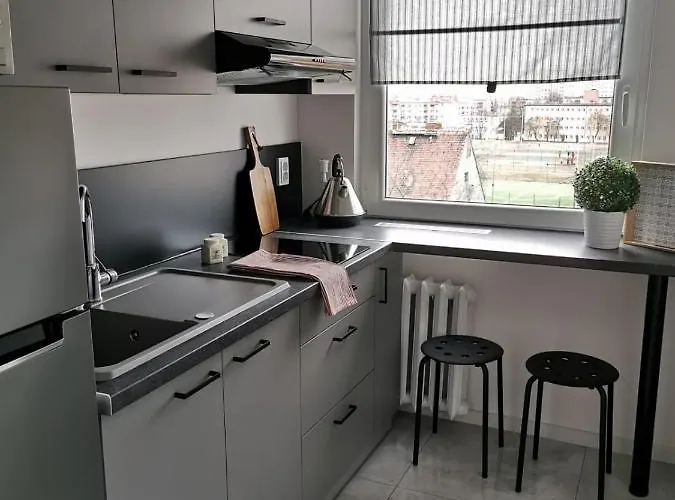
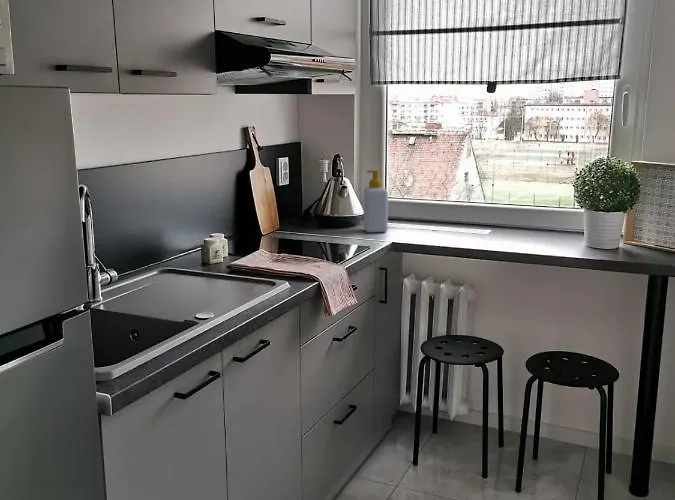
+ soap bottle (375, 200)
